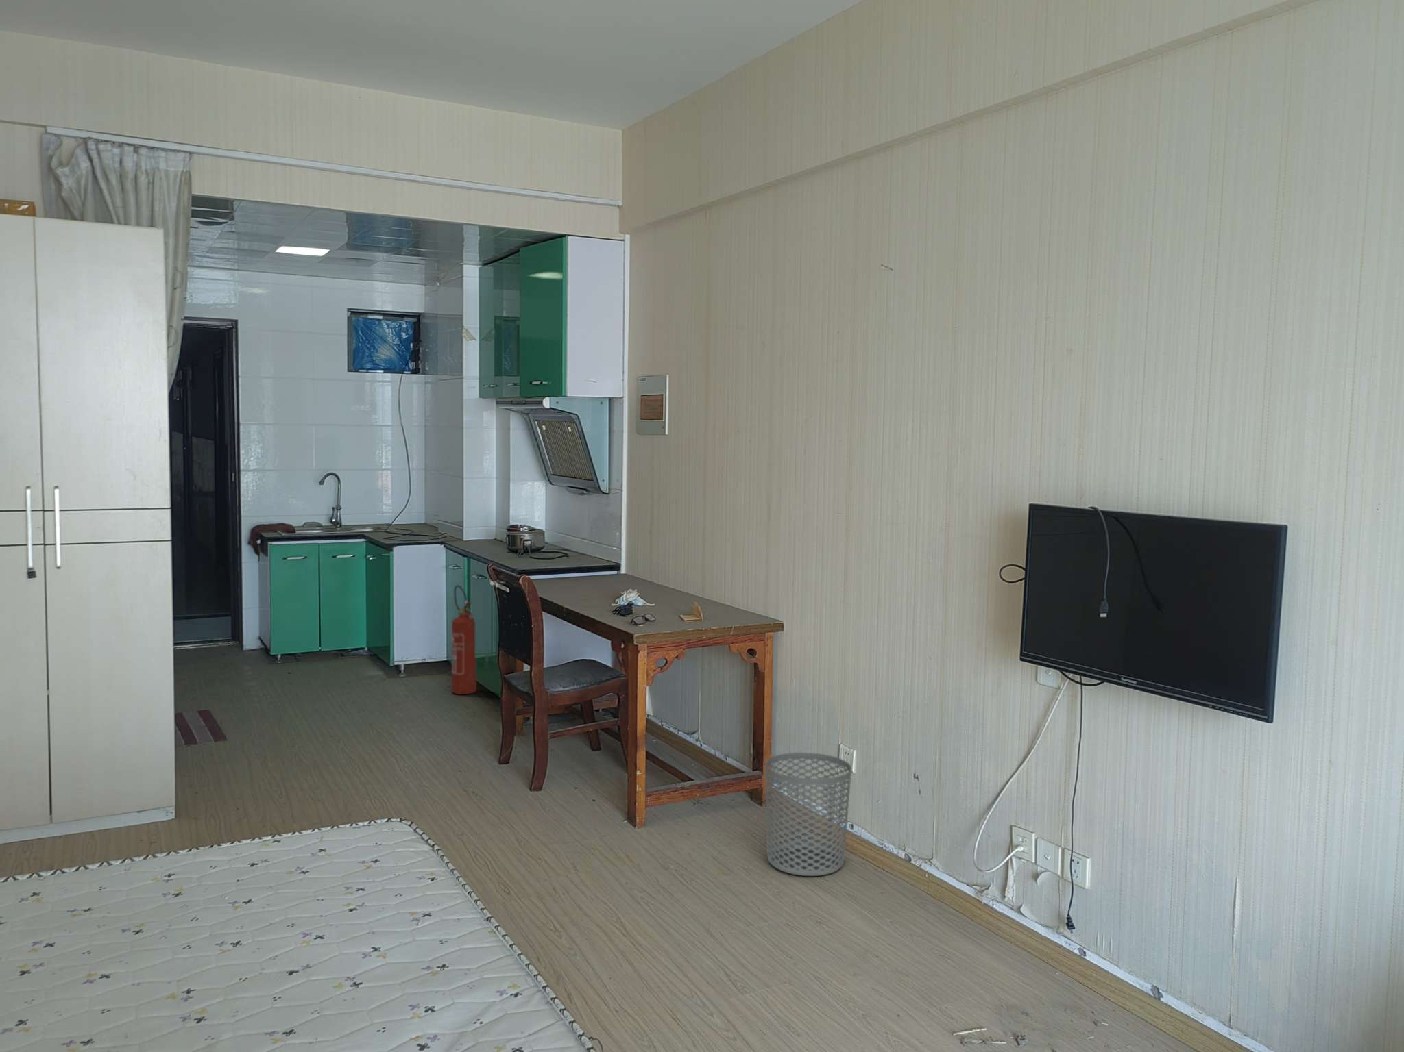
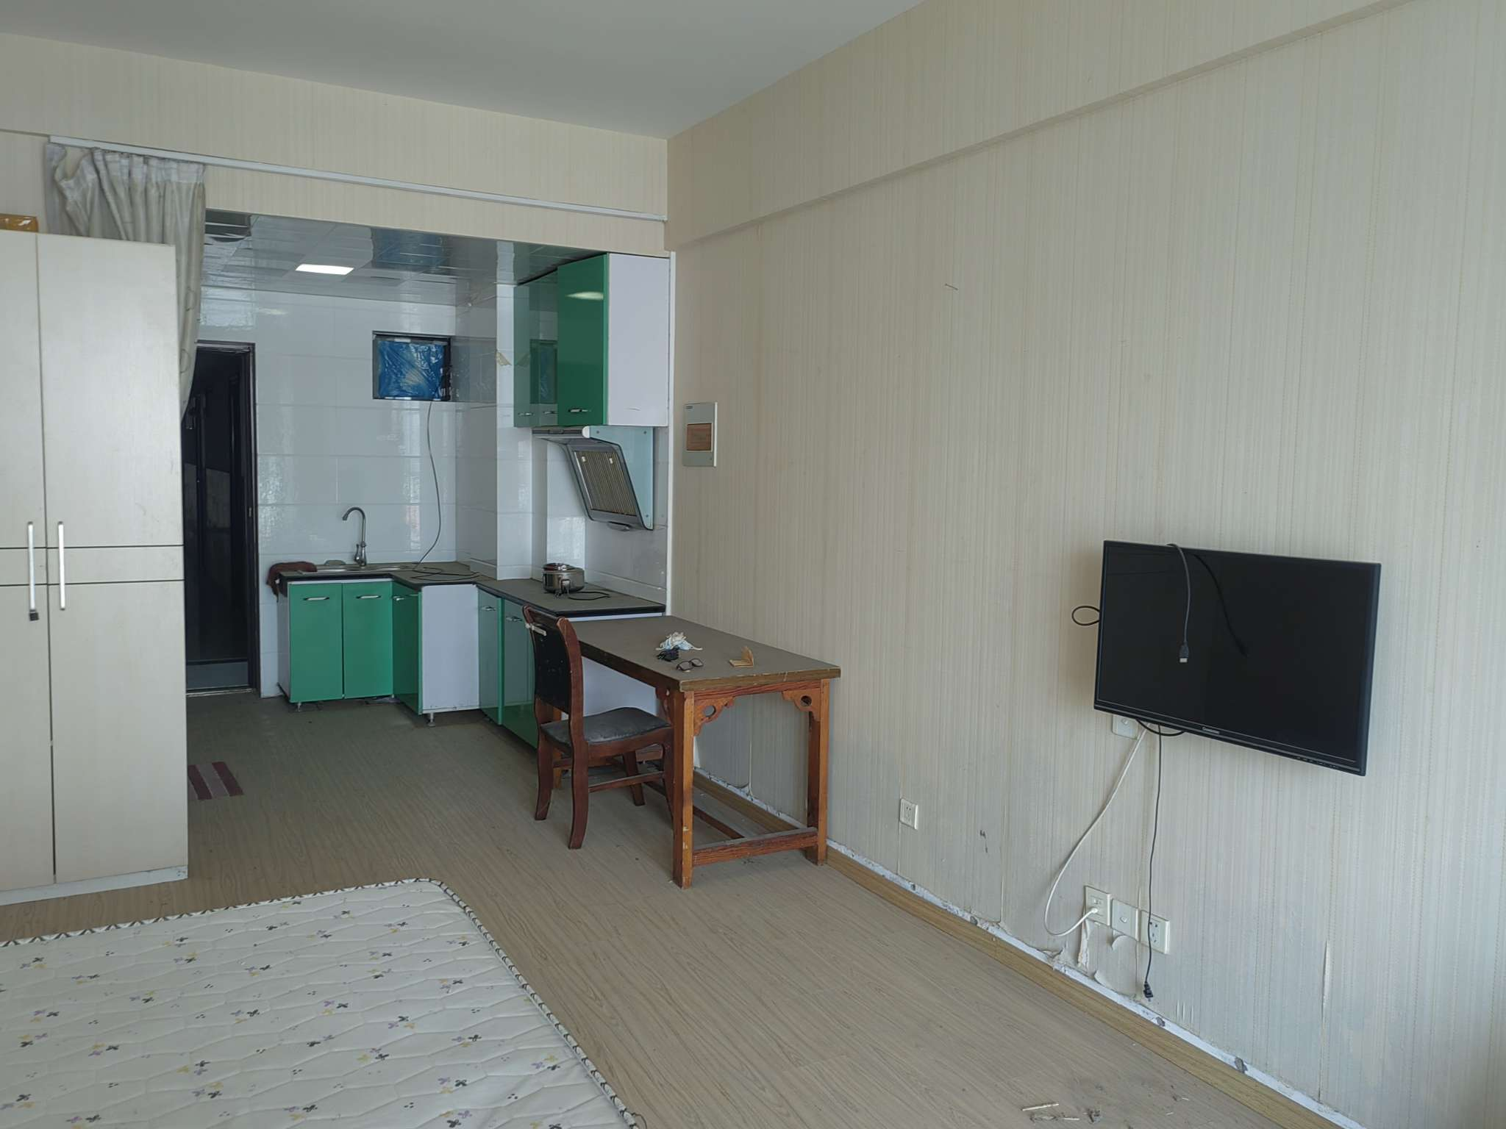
- fire extinguisher (462, 639)
- waste bin (806, 812)
